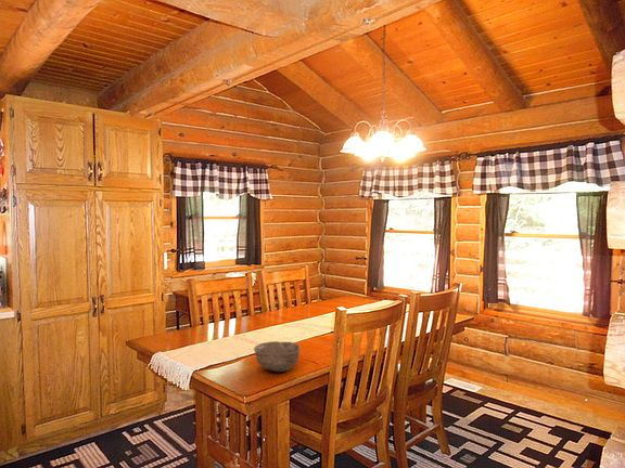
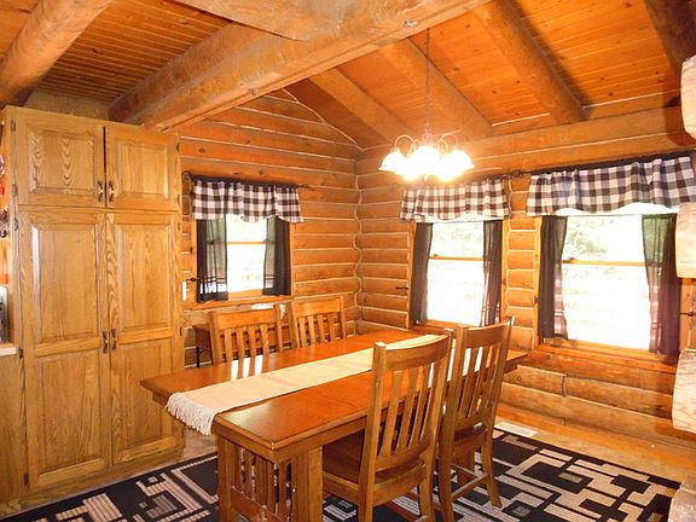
- bowl (277, 358)
